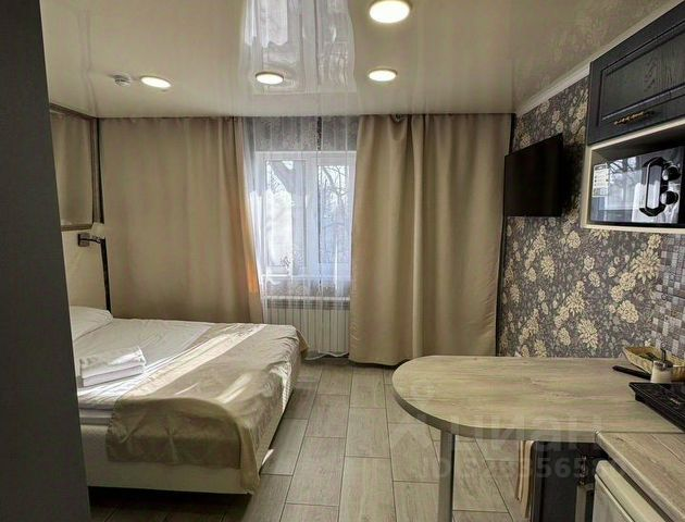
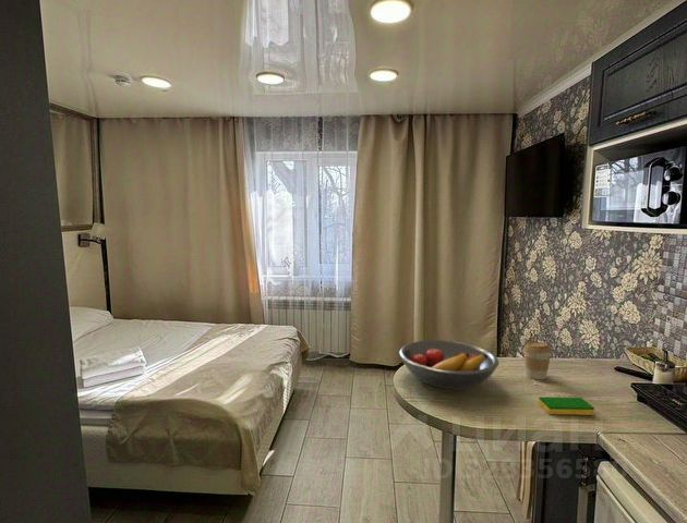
+ coffee cup (537, 360)
+ fruit bowl (446, 363)
+ dish sponge (565, 405)
